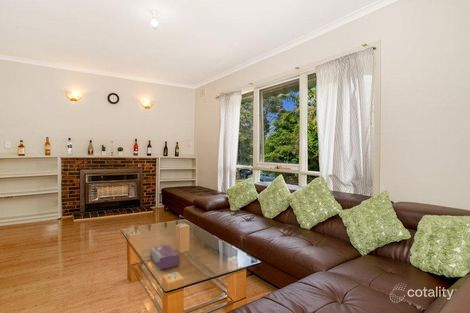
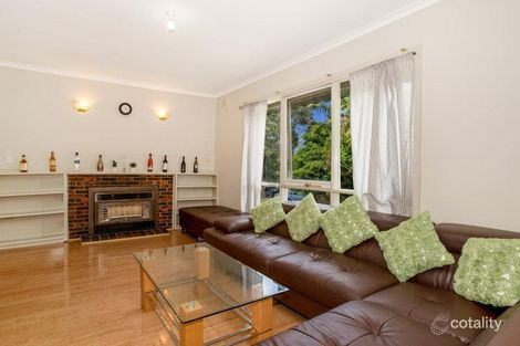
- tissue box (164, 256)
